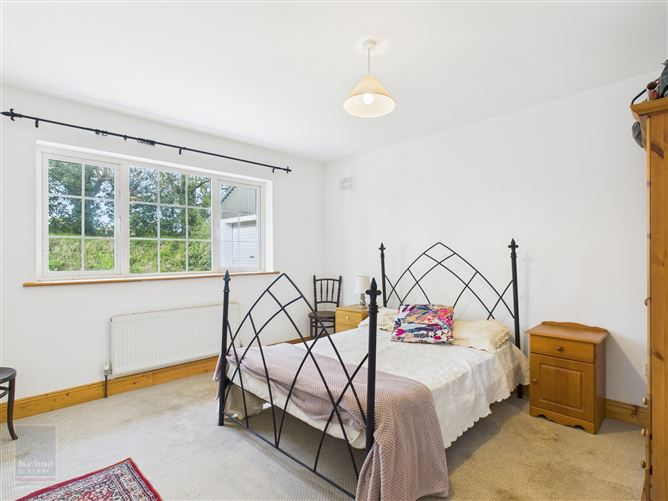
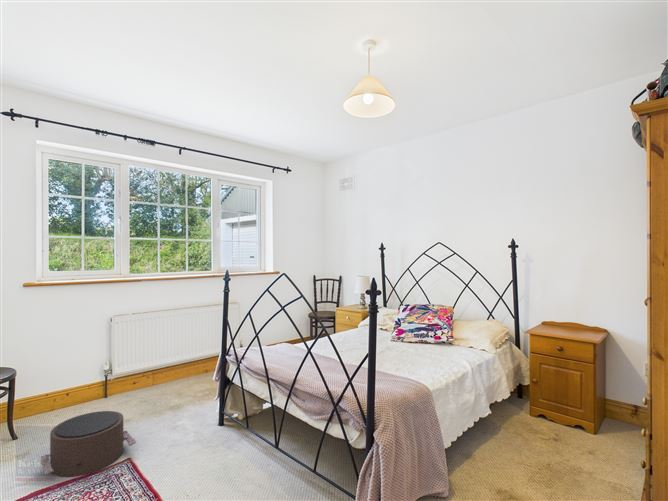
+ pouf (88, 442)
